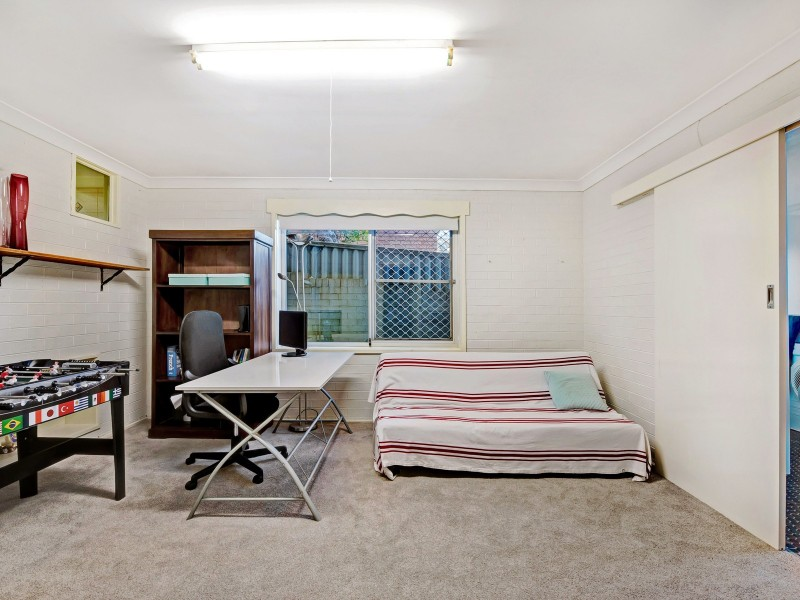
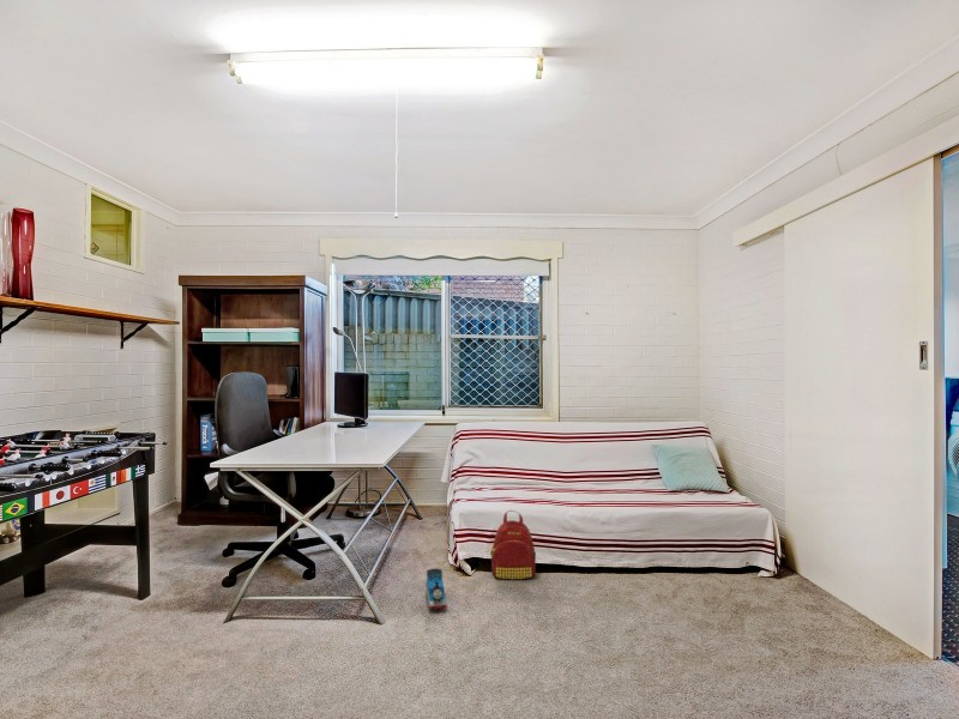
+ toy train (435, 588)
+ backpack (512, 544)
